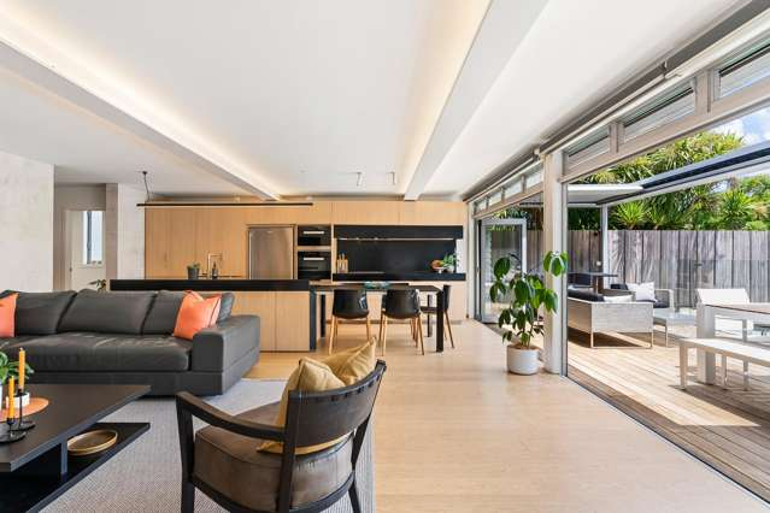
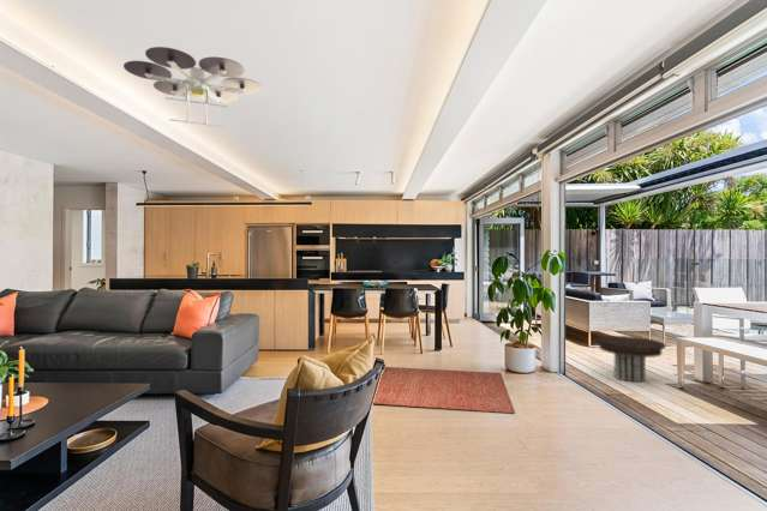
+ rug (412, 384)
+ side table (629, 359)
+ ceiling light (197, 91)
